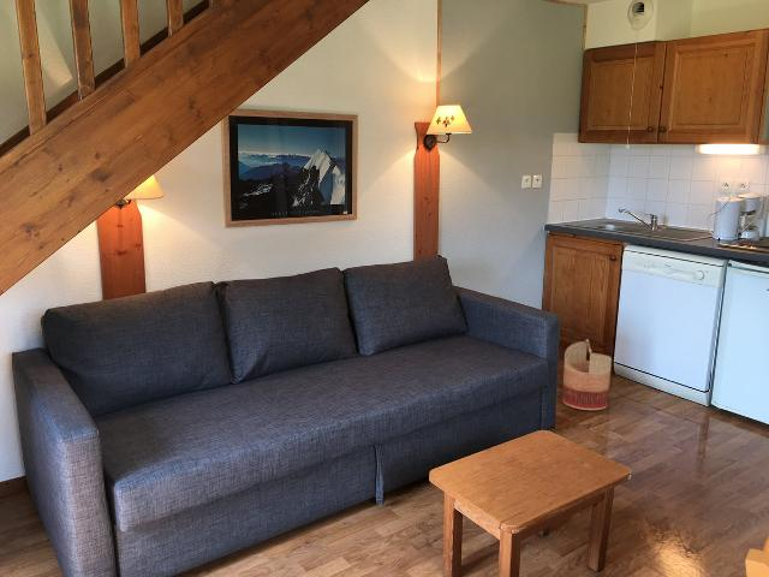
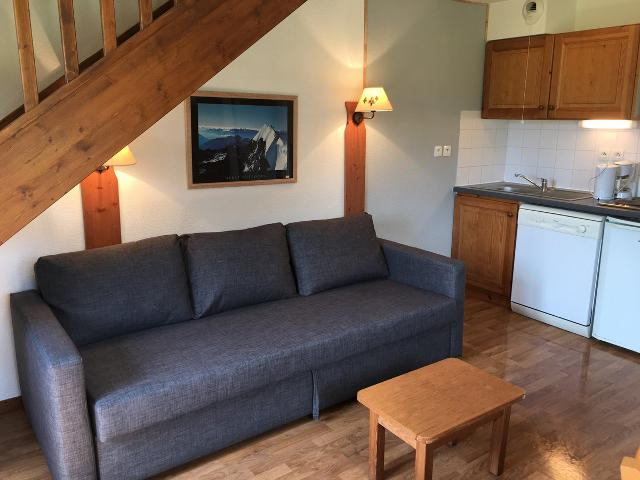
- basket (586, 374)
